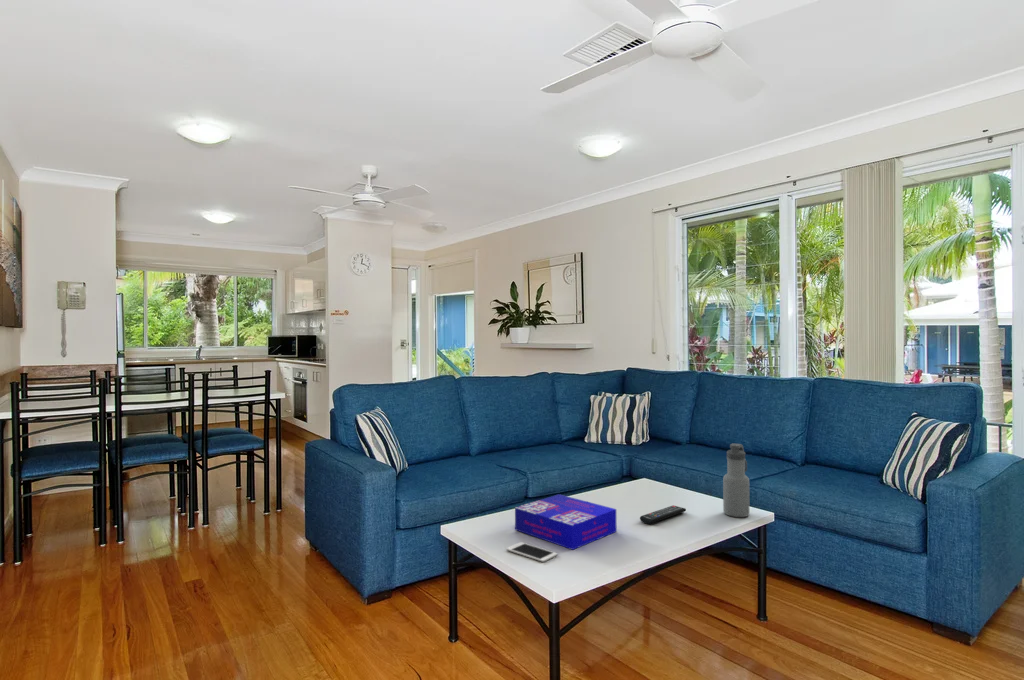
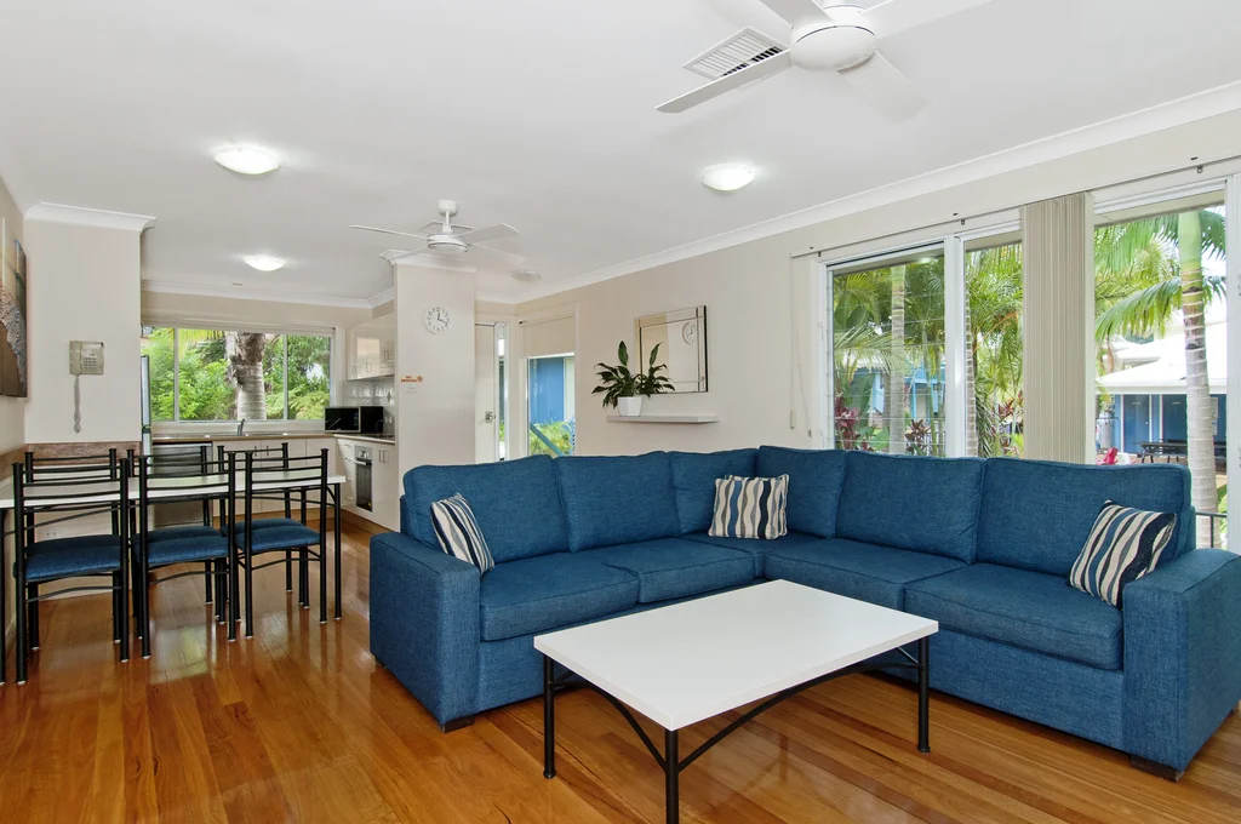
- cell phone (531, 551)
- remote control (663, 514)
- board game (565, 519)
- water bottle (736, 479)
